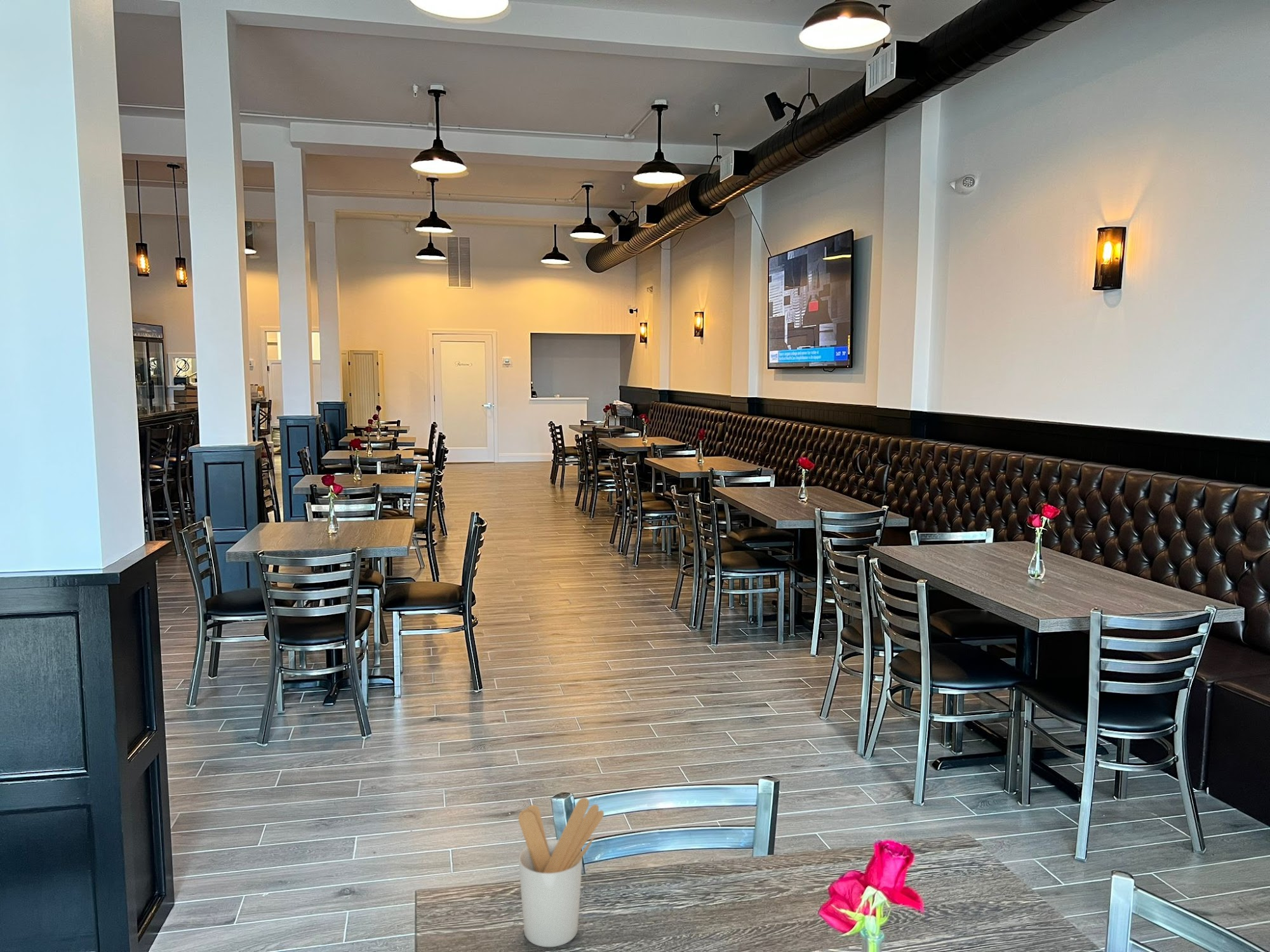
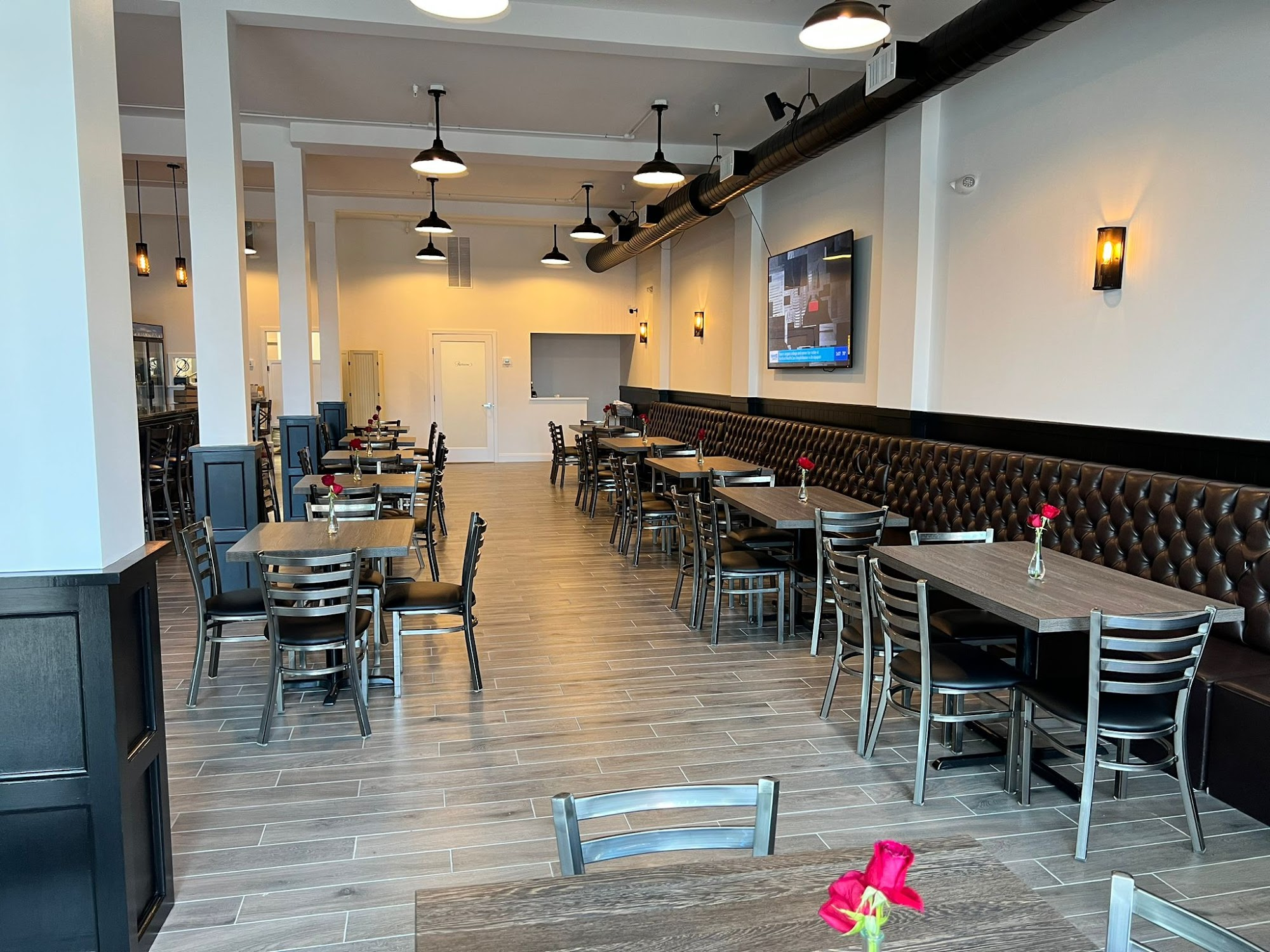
- utensil holder (563, 868)
